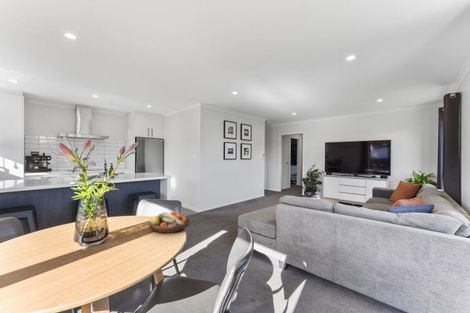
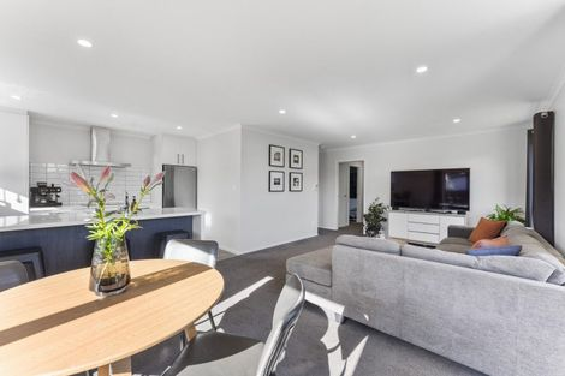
- fruit bowl (170, 219)
